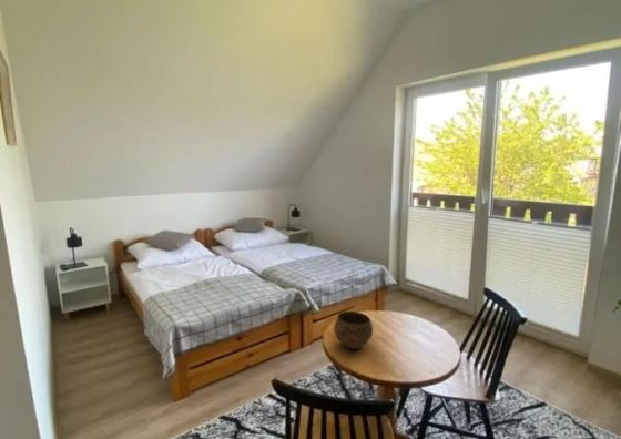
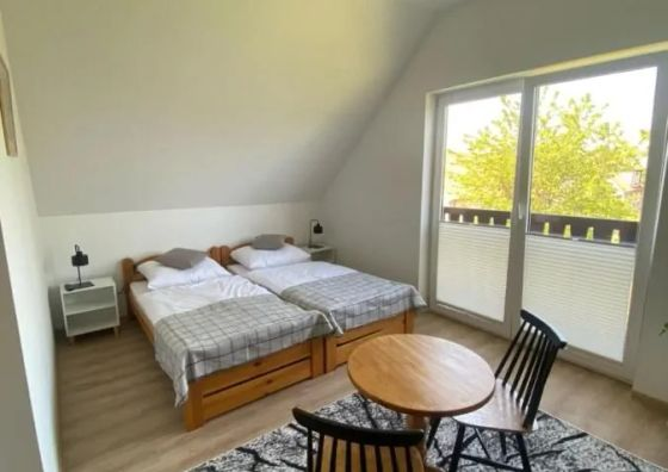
- bowl (353, 330)
